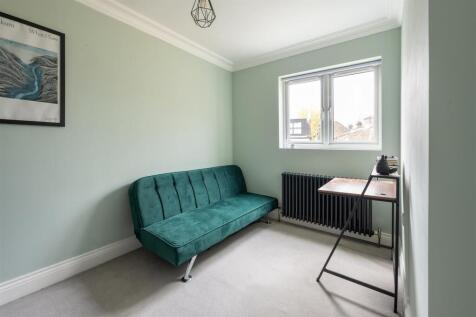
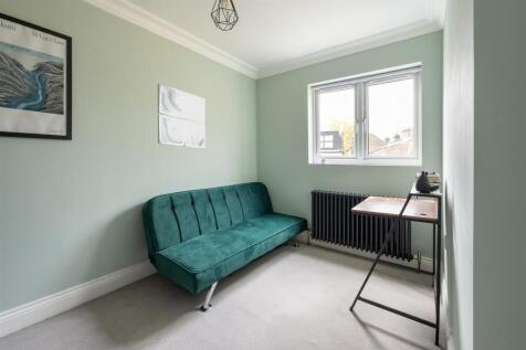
+ wall art (183, 118)
